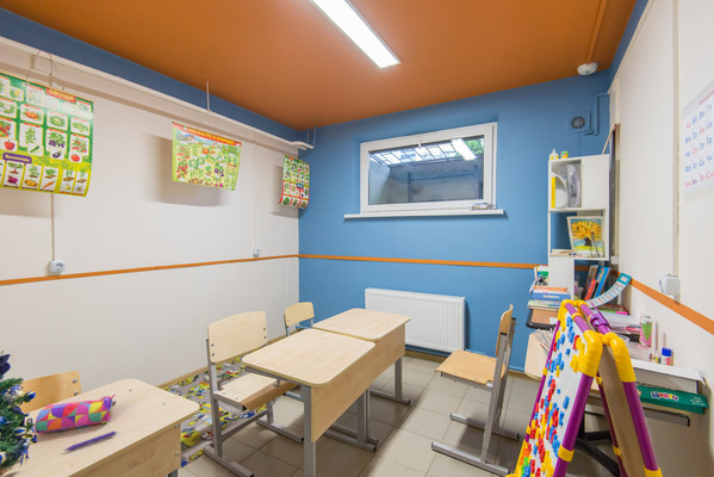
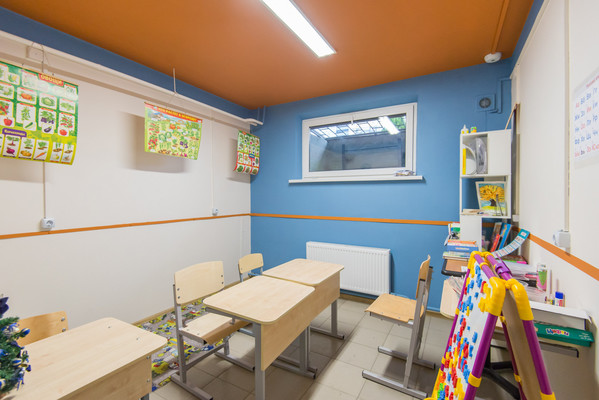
- pen (91, 440)
- pencil case (77, 413)
